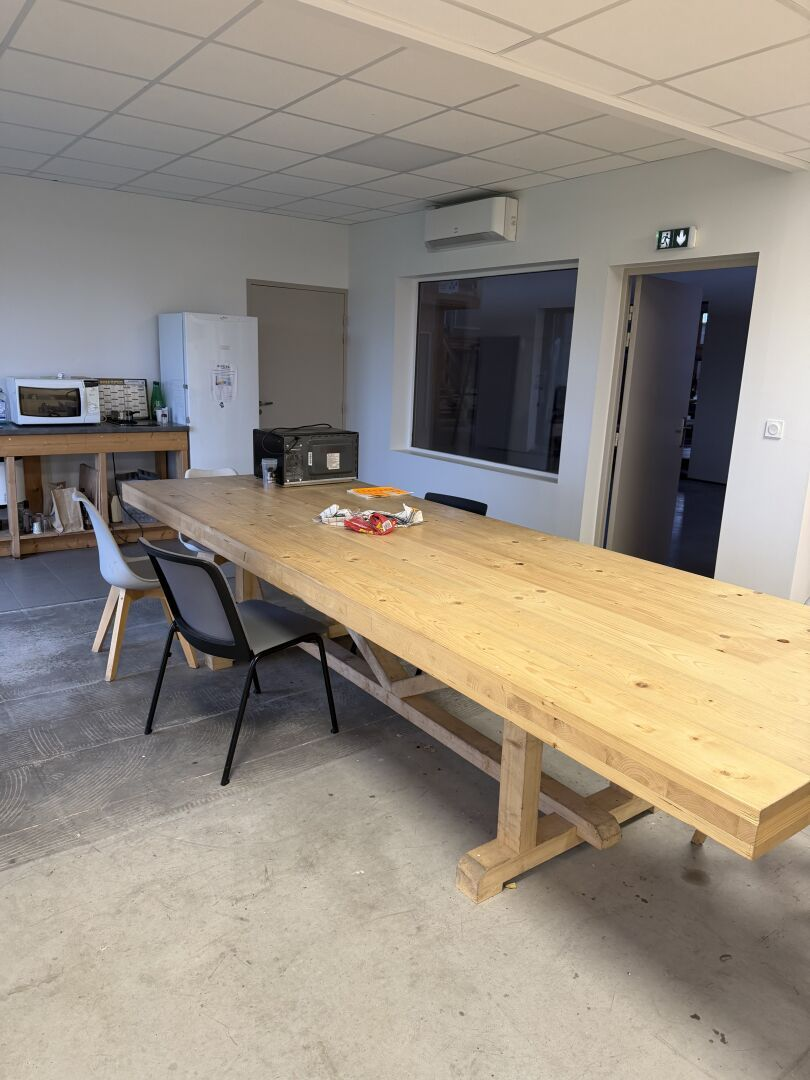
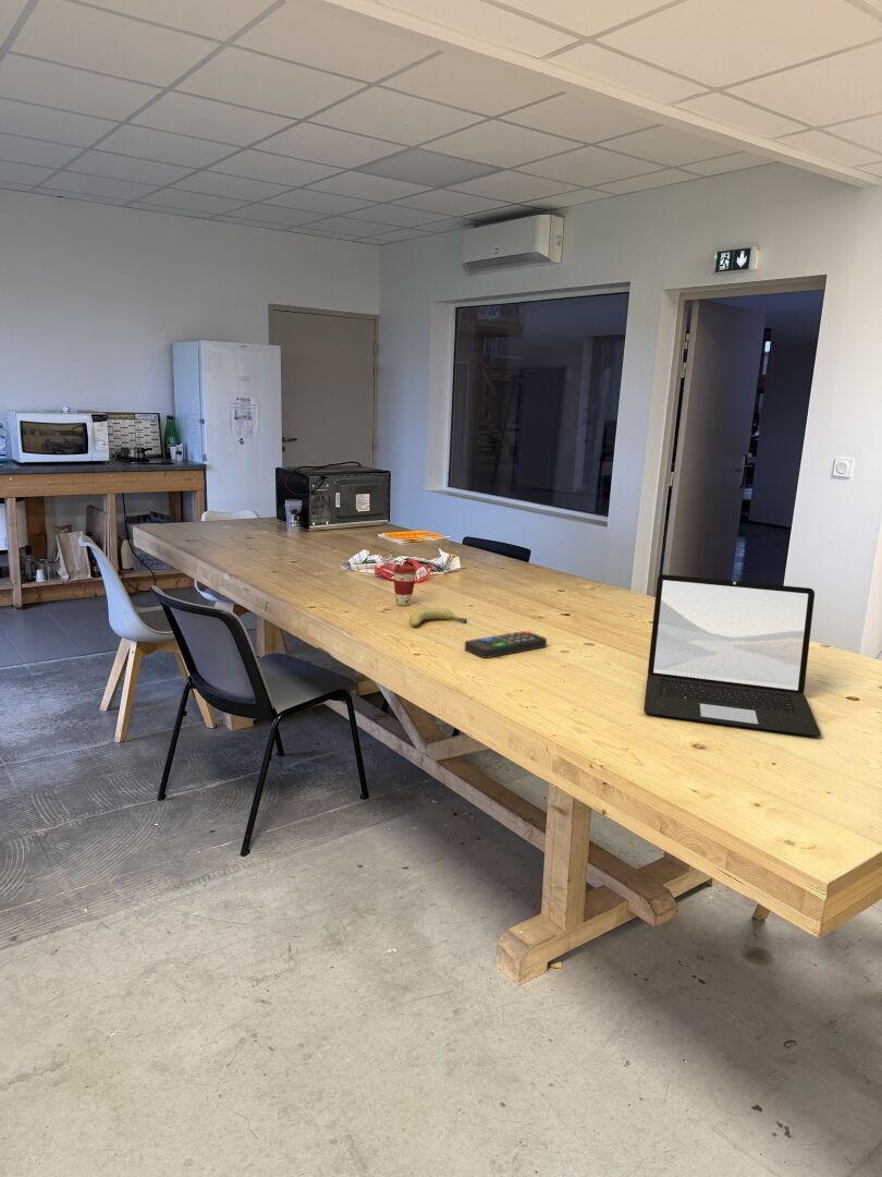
+ fruit (433, 616)
+ remote control (505, 643)
+ laptop (732, 648)
+ coffee cup (404, 585)
